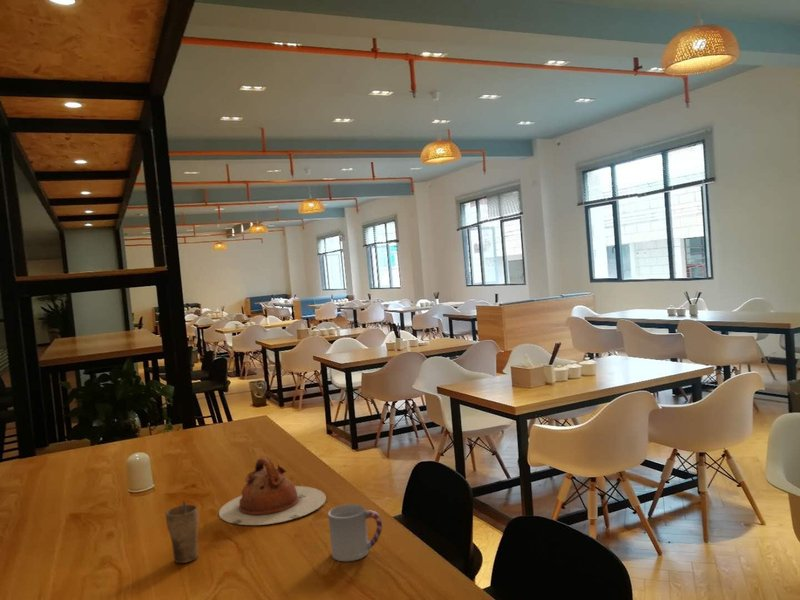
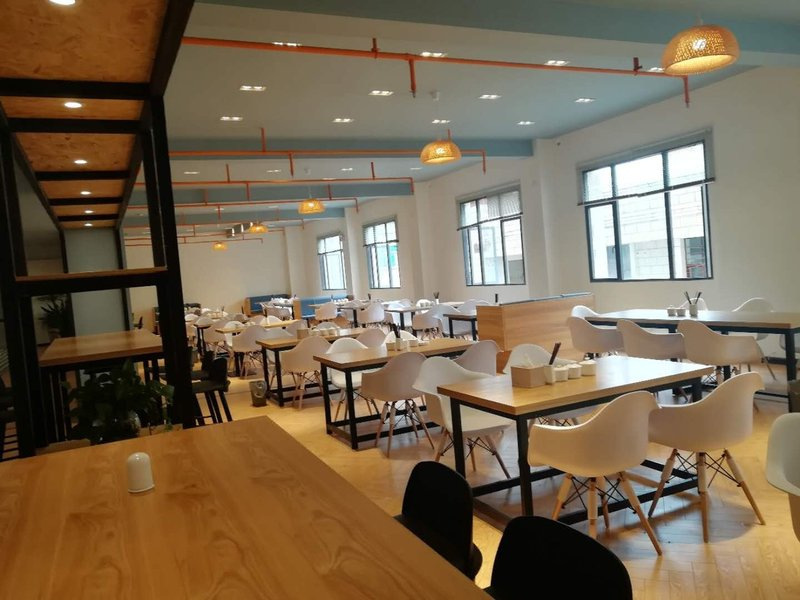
- teapot (271, 481)
- cup (356, 531)
- cup (183, 528)
